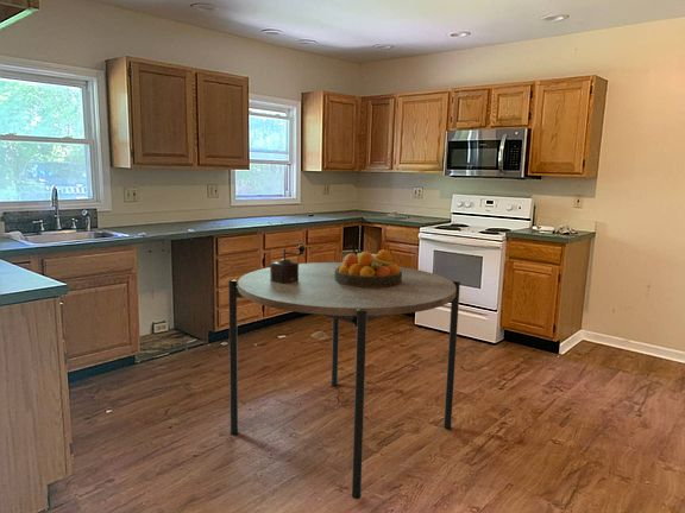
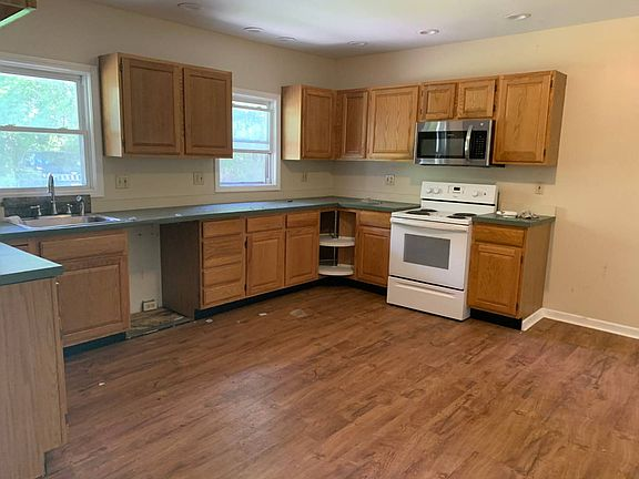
- fruit bowl (369, 265)
- dining table (337, 356)
- pepper mill (288, 262)
